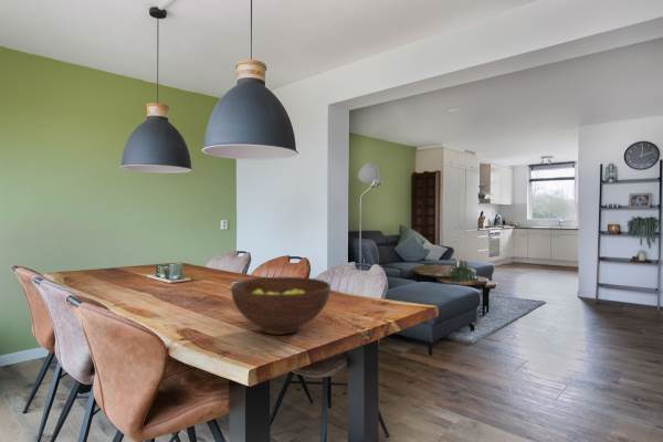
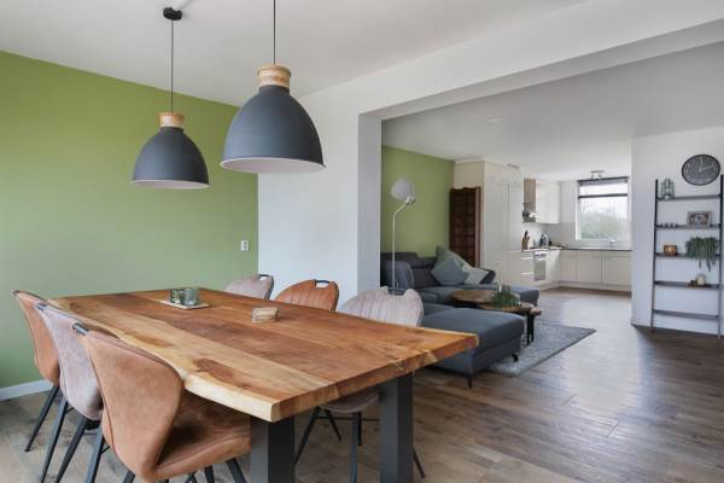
- fruit bowl (281, 307)
